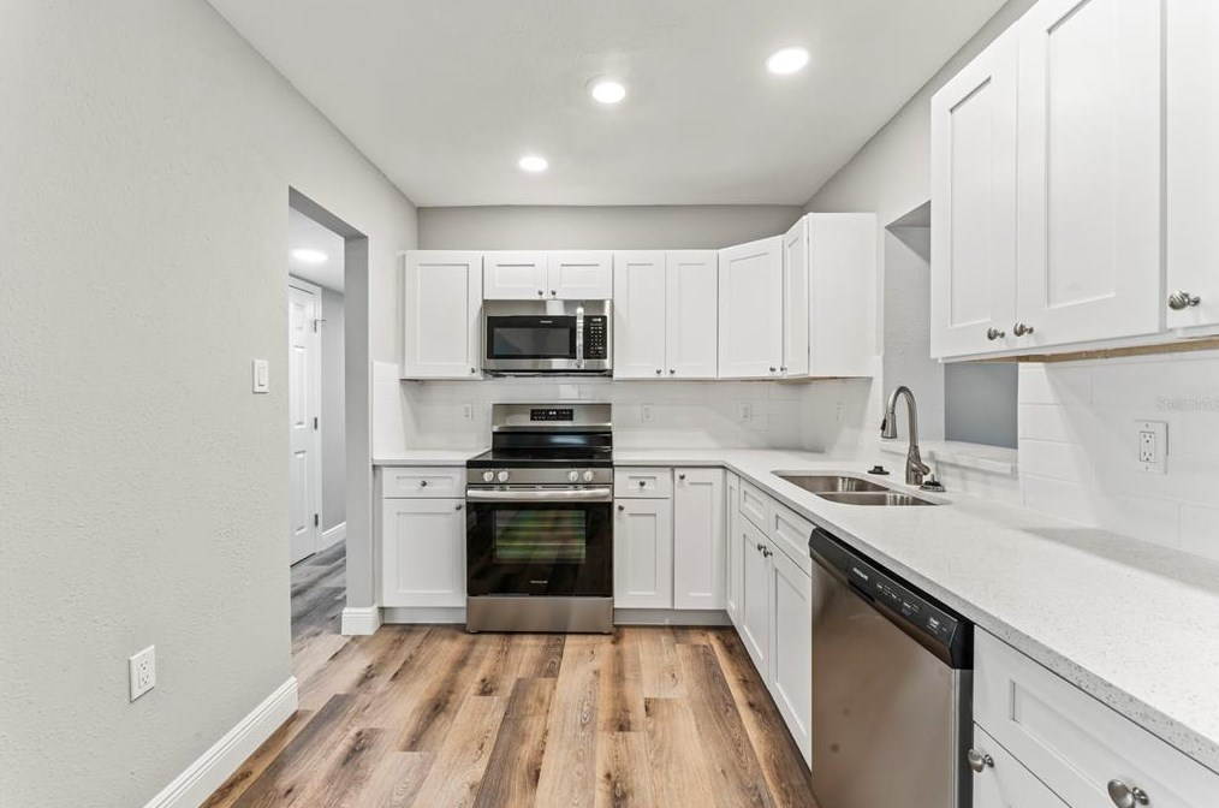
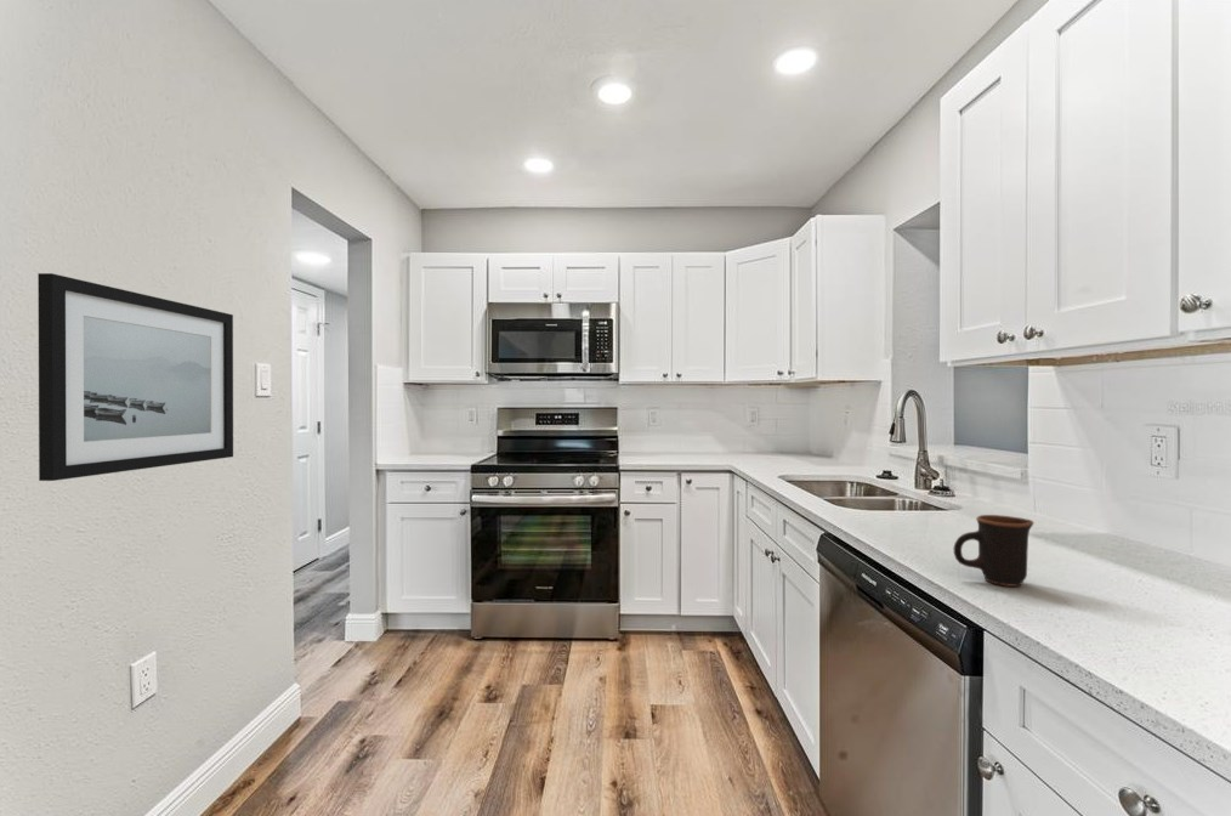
+ wall art (153, 381)
+ mug (992, 549)
